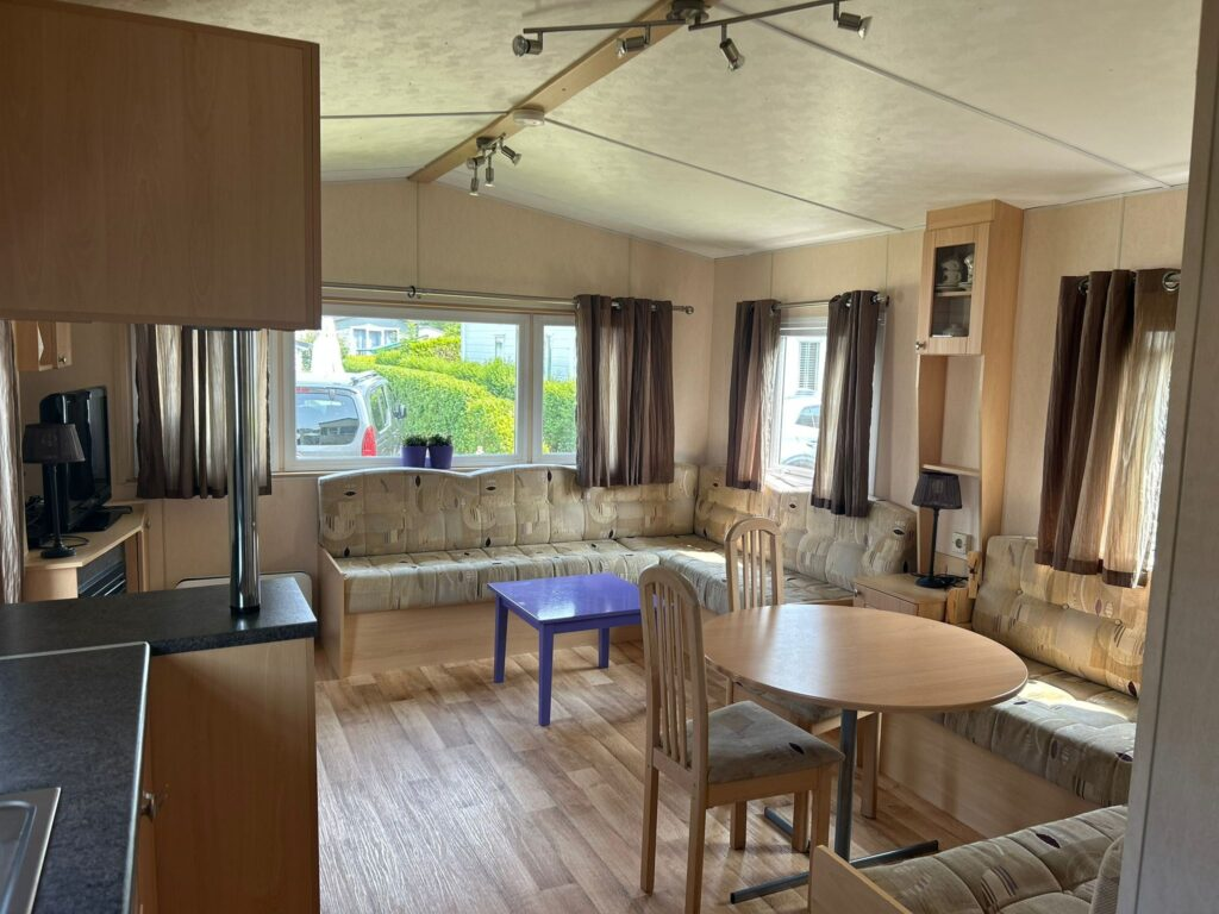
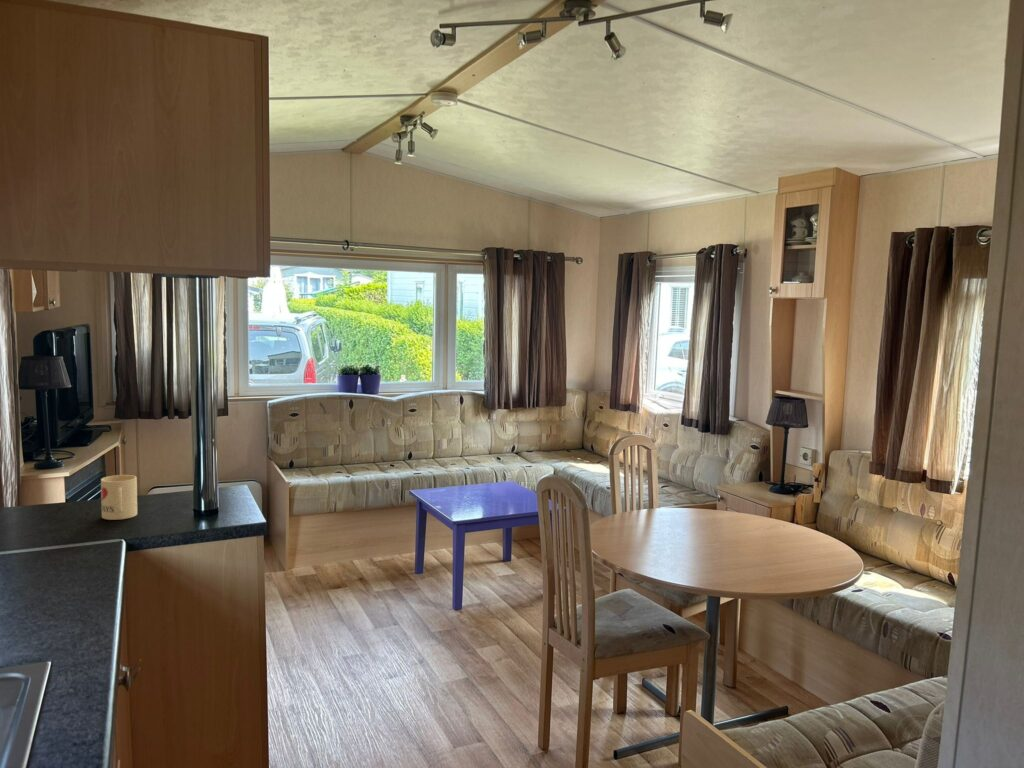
+ mug (119, 498)
